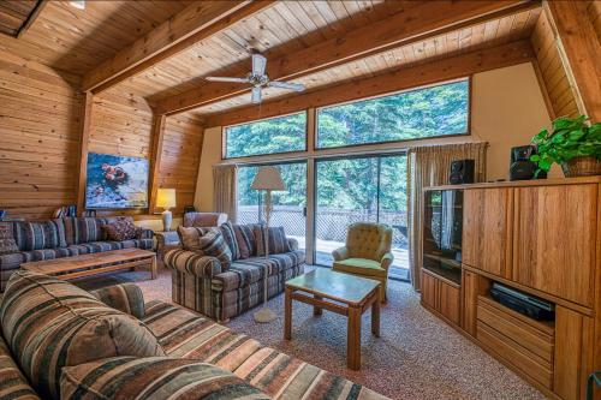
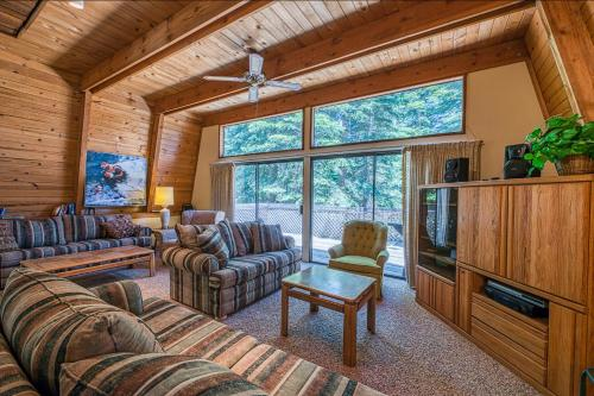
- floor lamp (267, 241)
